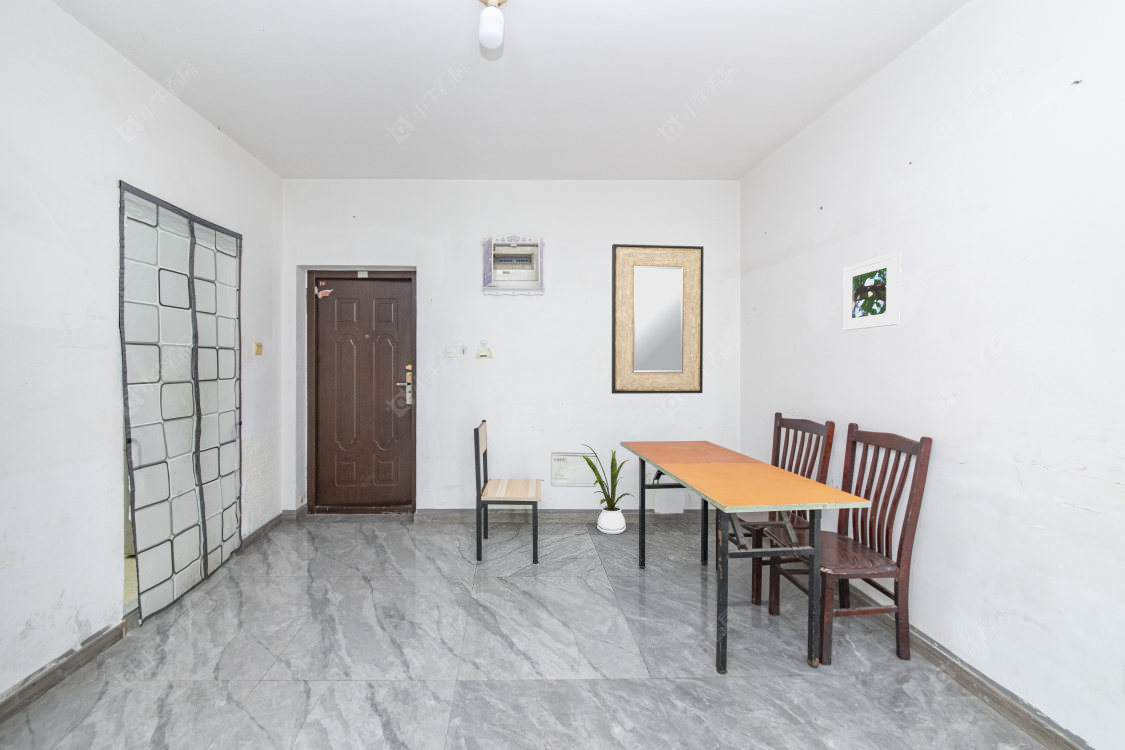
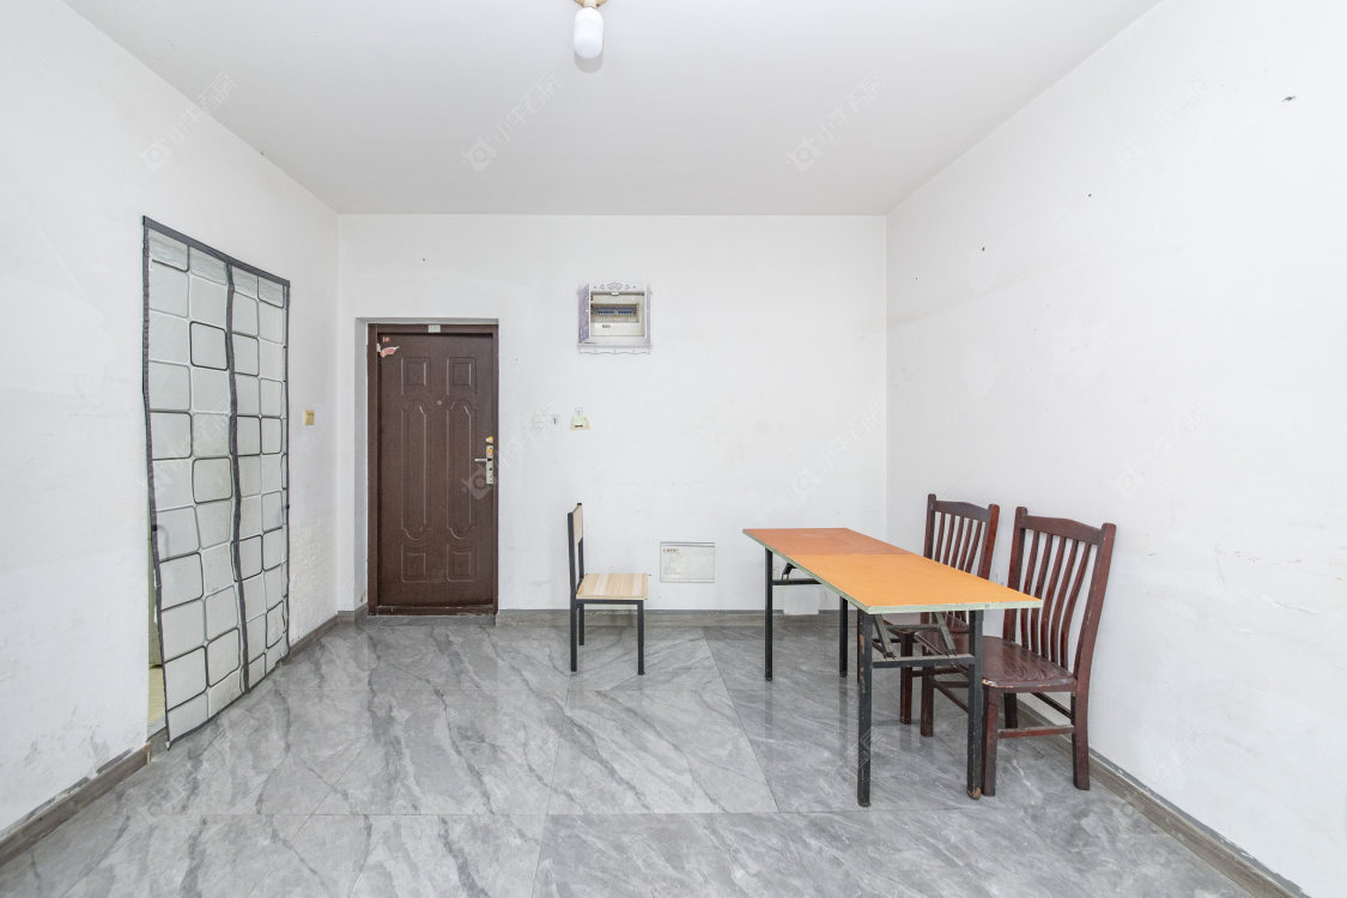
- home mirror (657, 319)
- house plant (607, 485)
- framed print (869, 294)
